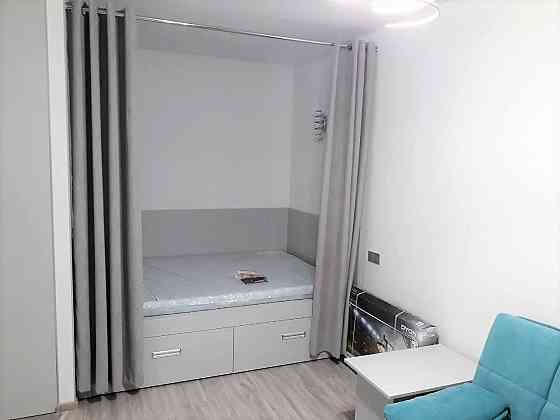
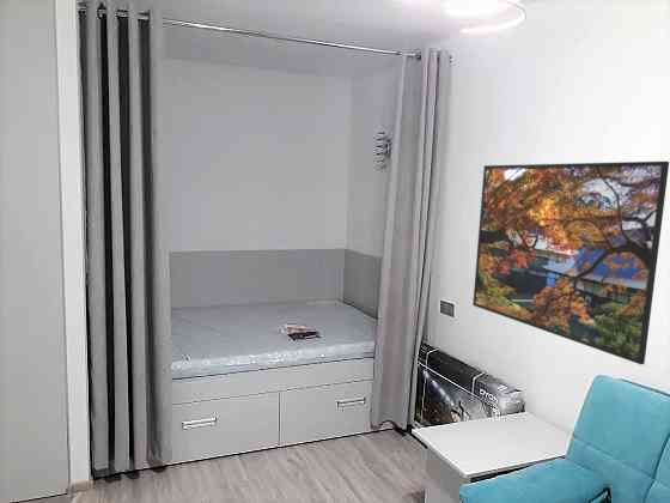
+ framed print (550, 248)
